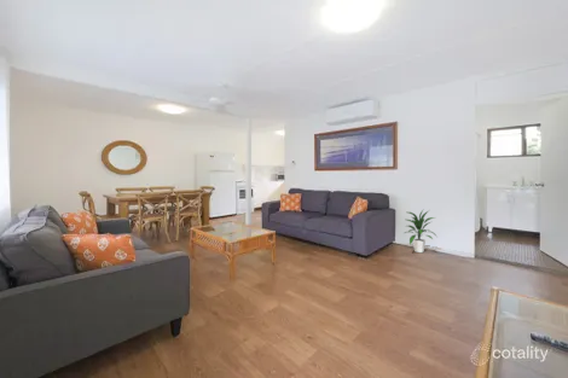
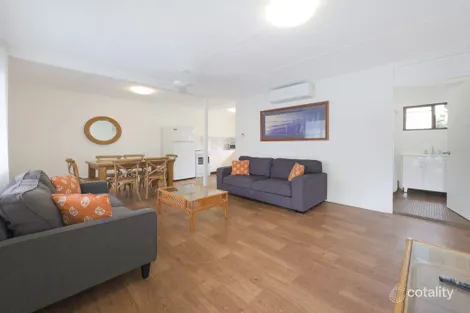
- indoor plant (418, 229)
